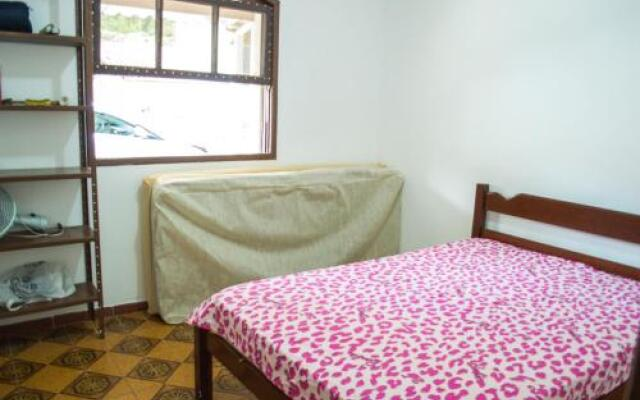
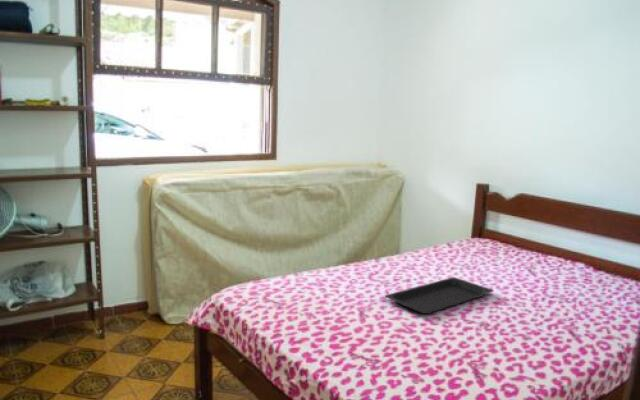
+ serving tray (440, 295)
